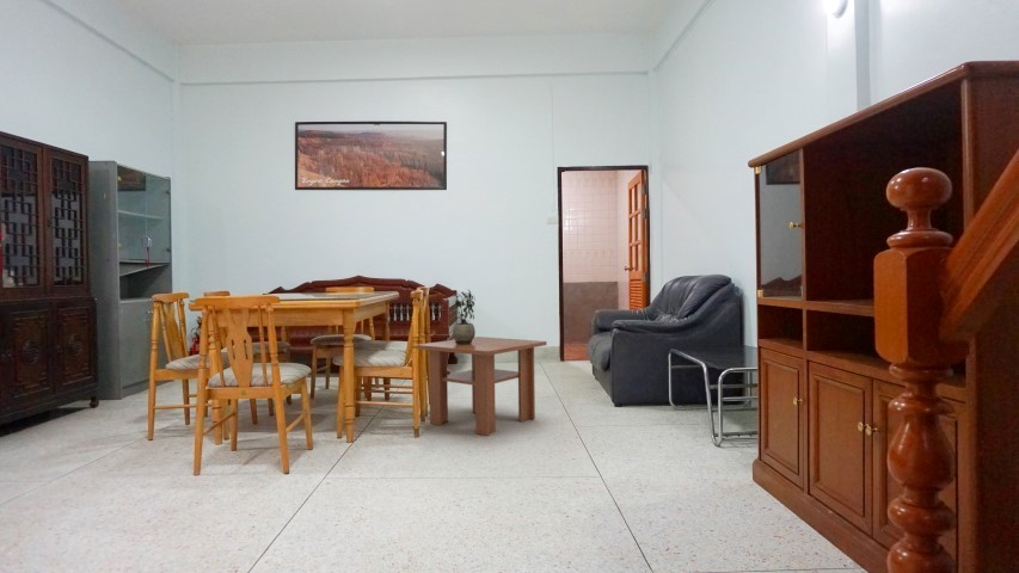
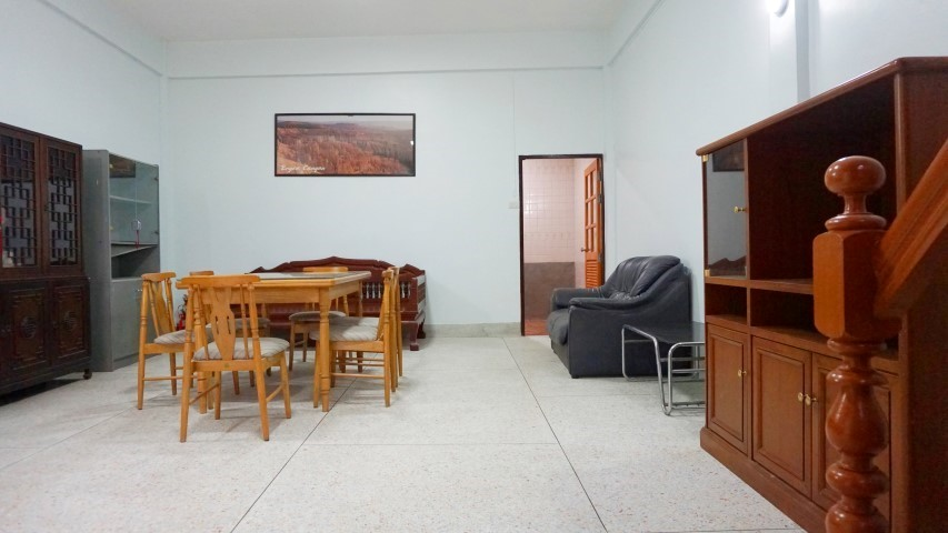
- potted plant (465, 315)
- coffee table (483, 382)
